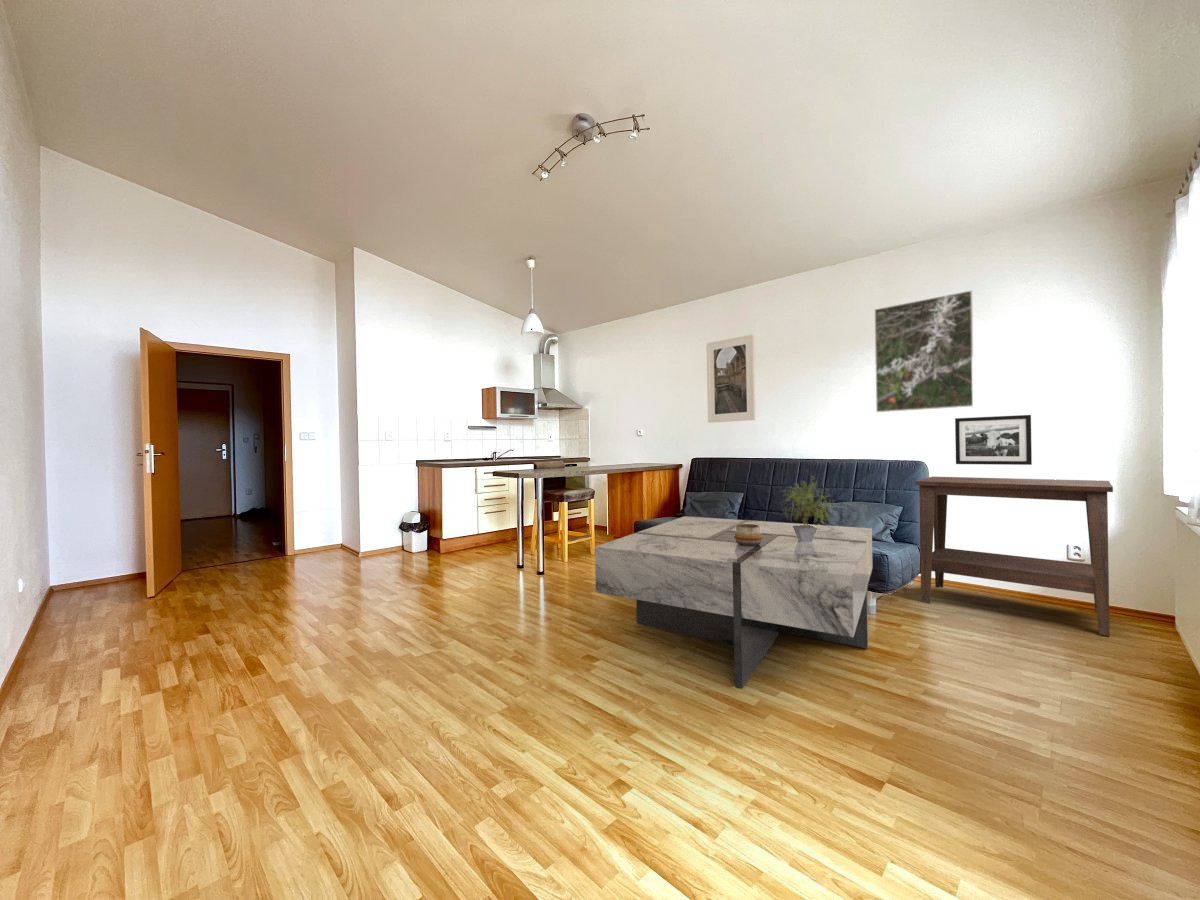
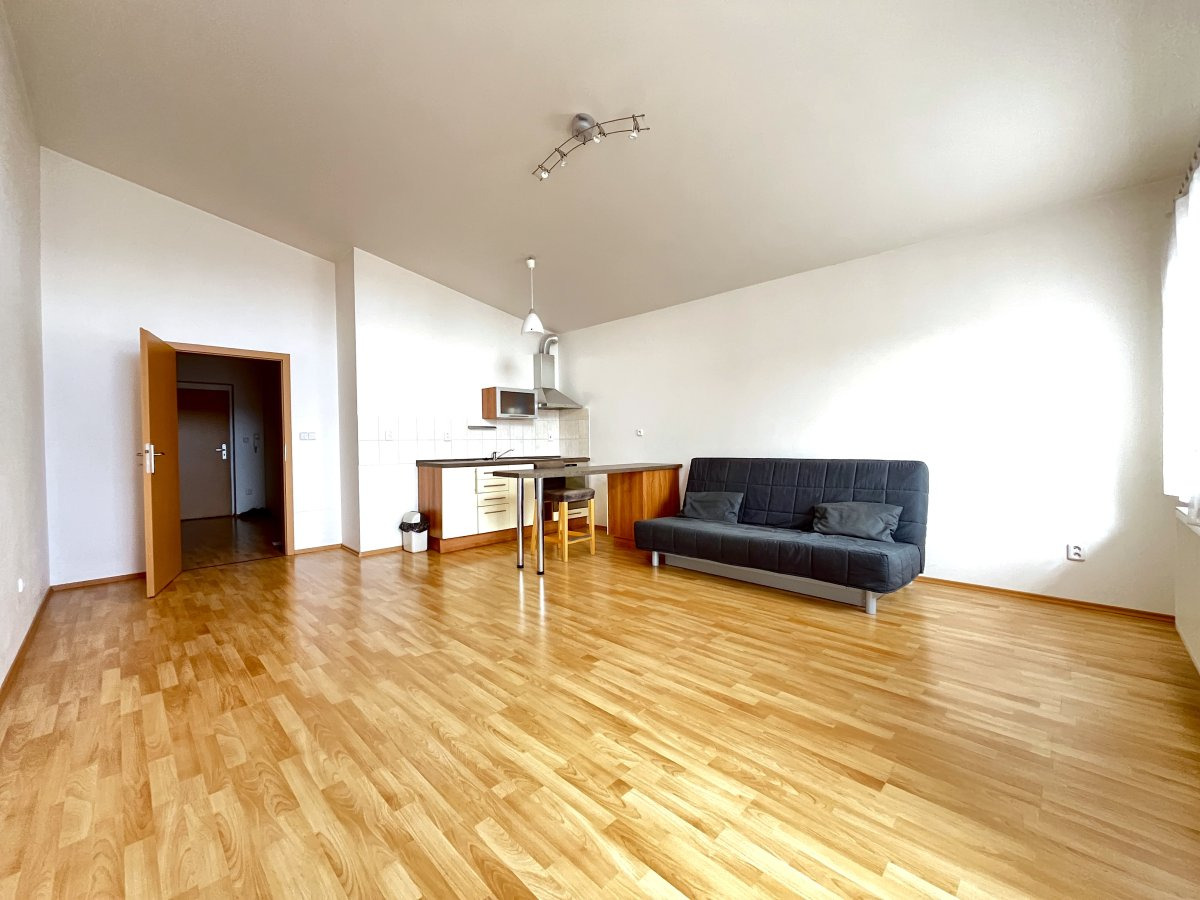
- decorative bowl (748, 534)
- coffee table (743, 585)
- side table (1008, 555)
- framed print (730, 380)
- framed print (921, 355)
- picture frame (991, 440)
- potted plant (806, 507)
